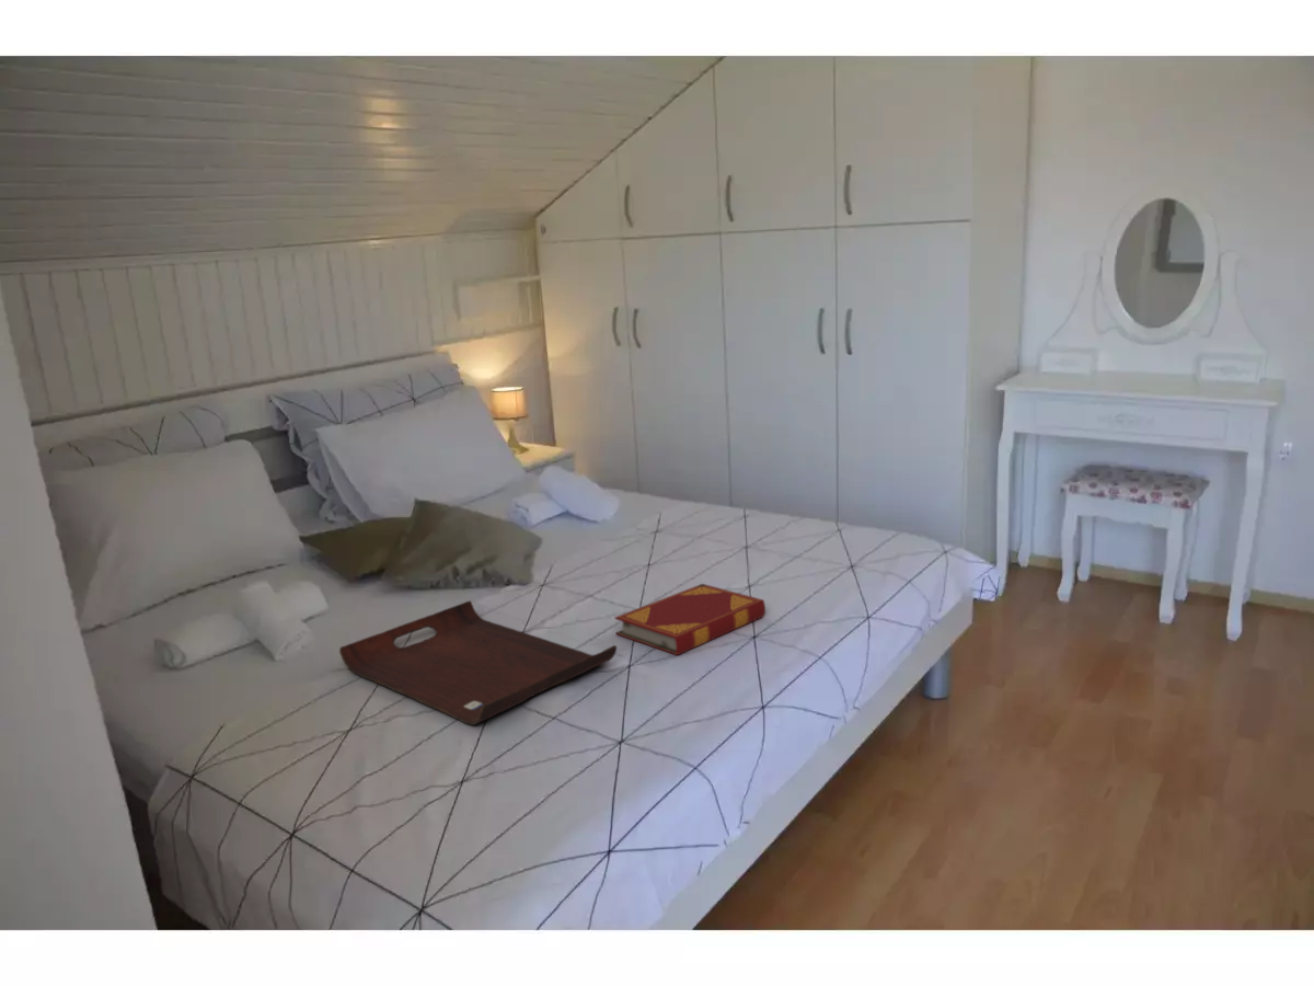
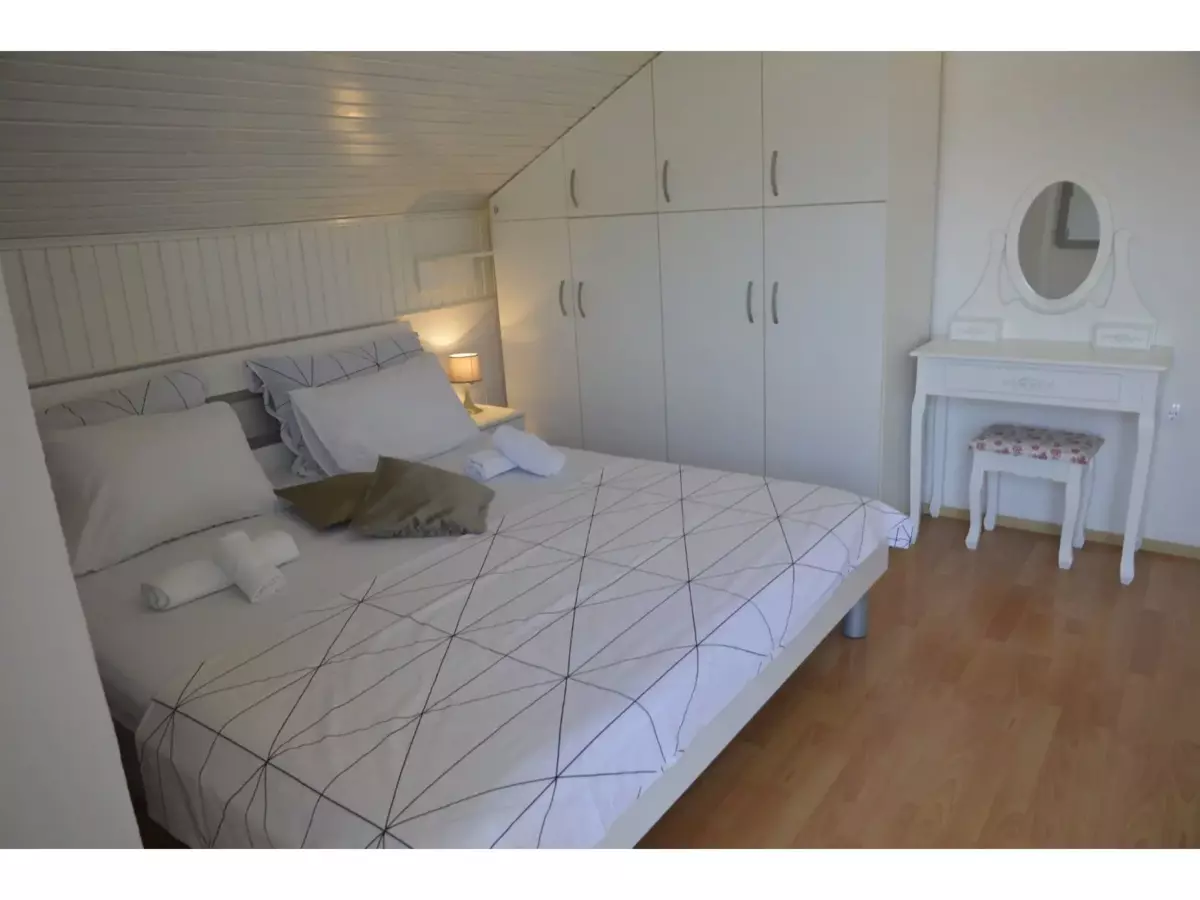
- serving tray (476, 656)
- hardback book (691, 617)
